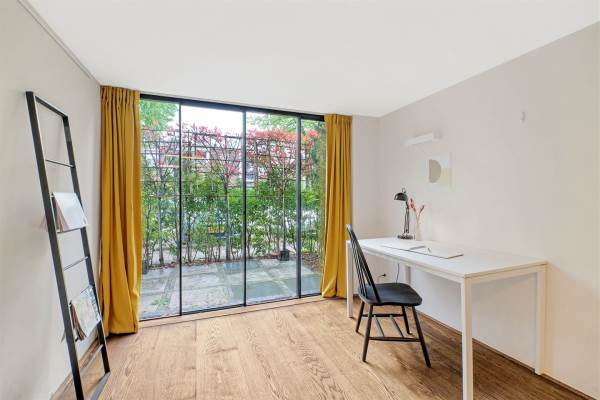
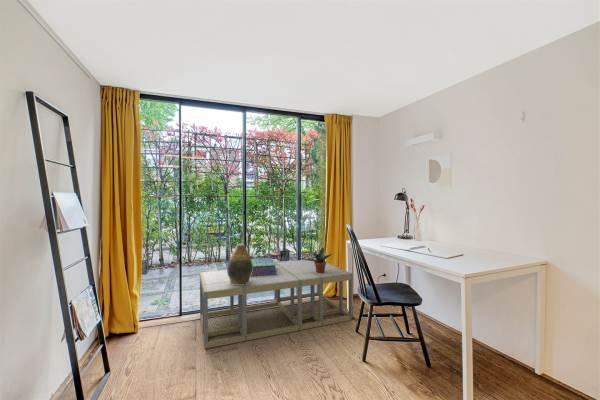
+ potted plant (320, 260)
+ ceramic vessel (240, 263)
+ coffee table (274, 293)
+ stack of books (261, 266)
